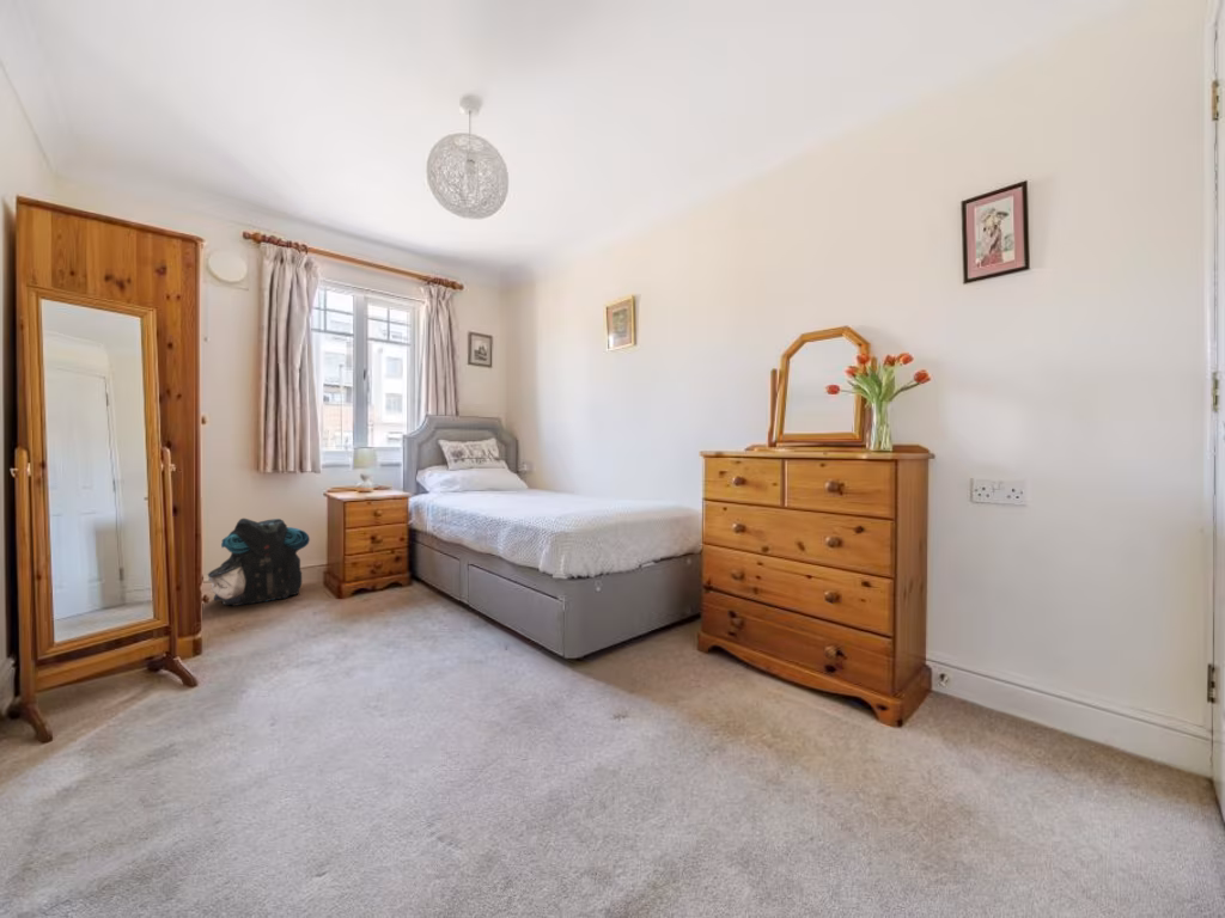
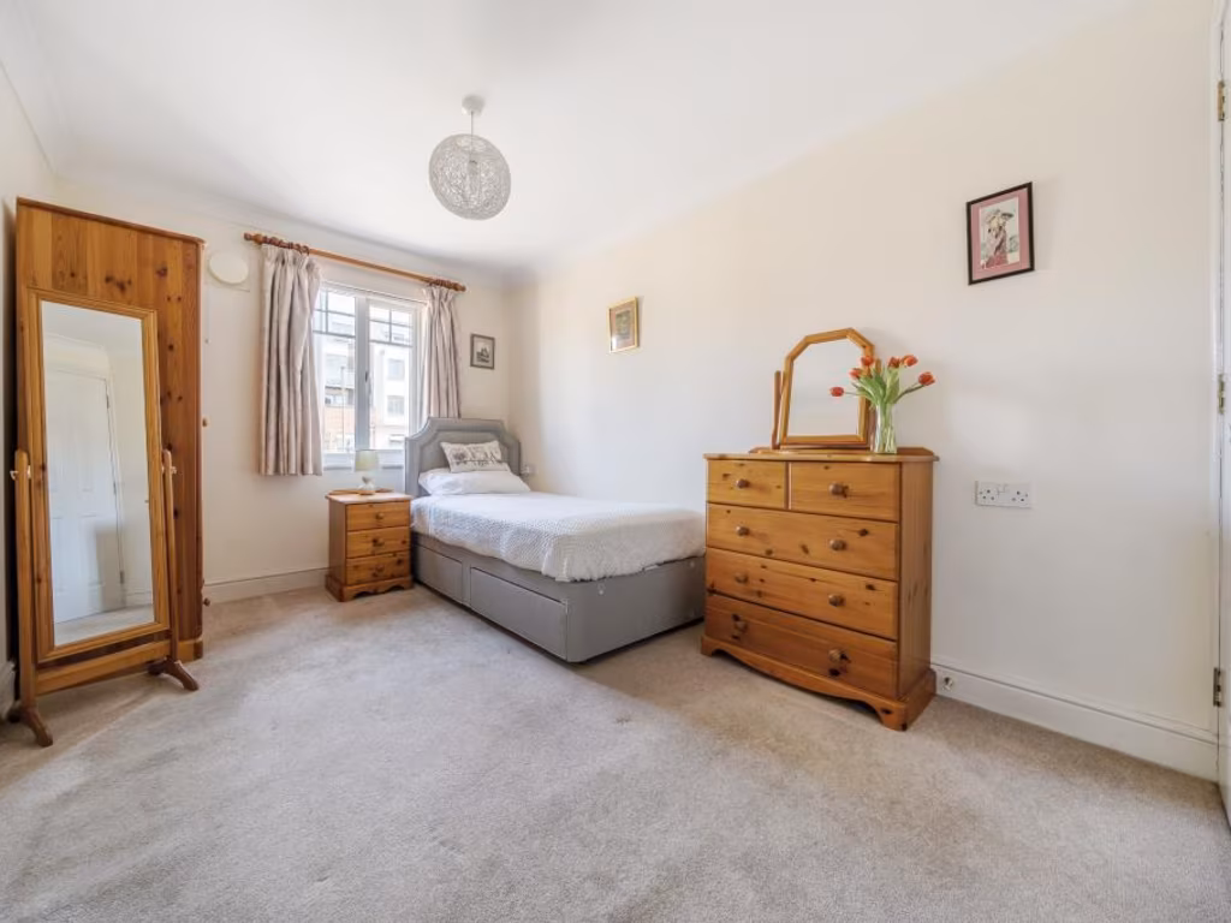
- backpack (260, 557)
